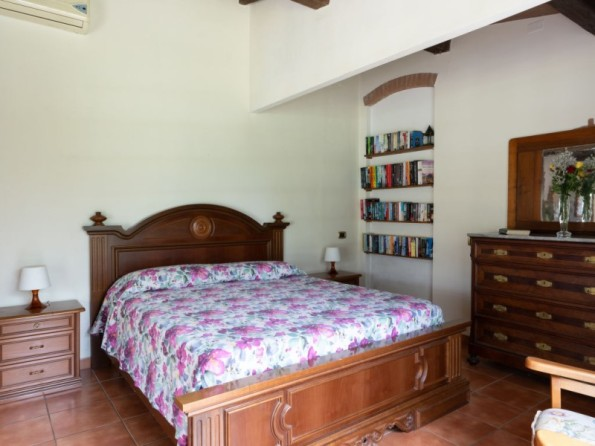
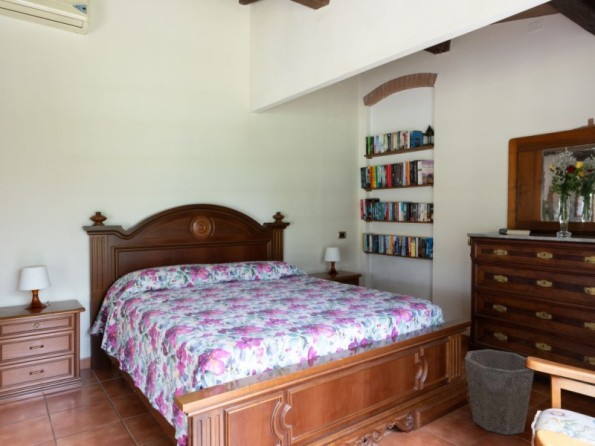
+ waste bin (498, 391)
